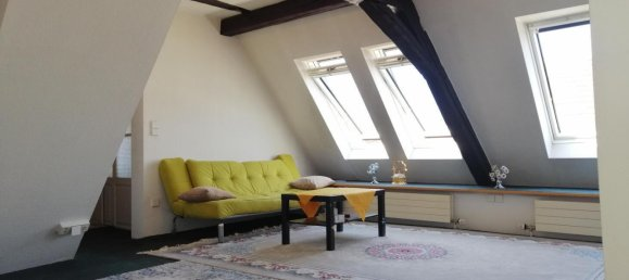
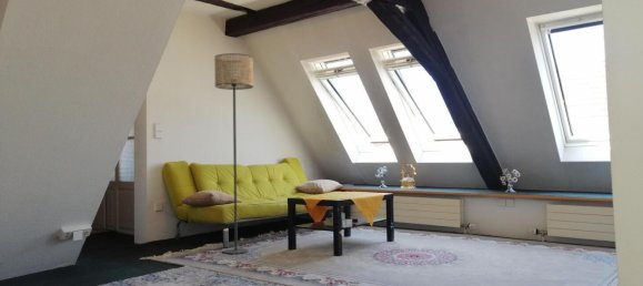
+ floor lamp (234, 153)
